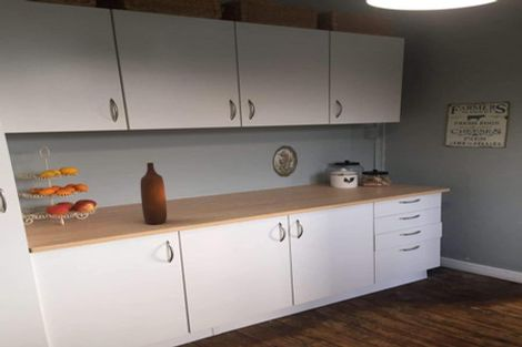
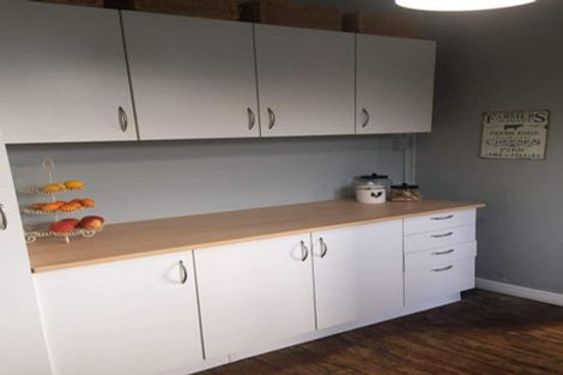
- decorative plate (284, 161)
- bottle (152, 192)
